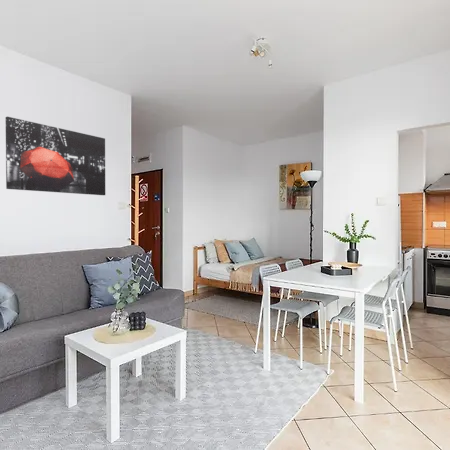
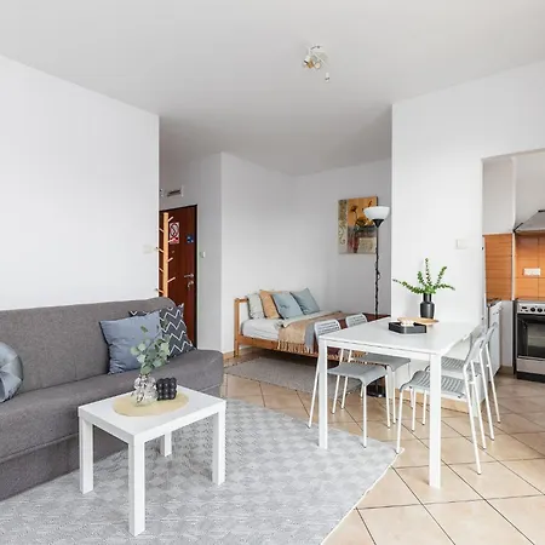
- wall art (61, 160)
